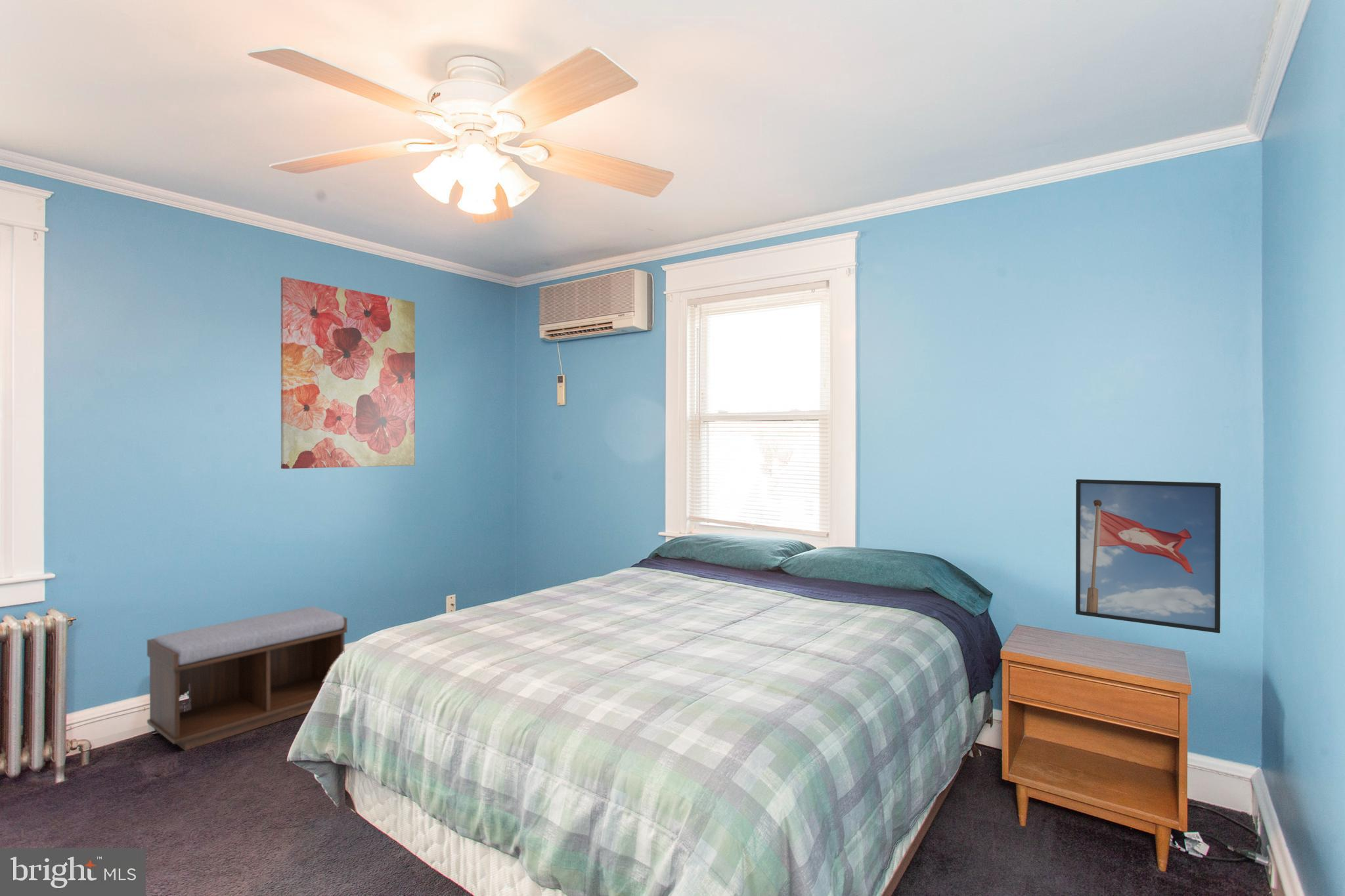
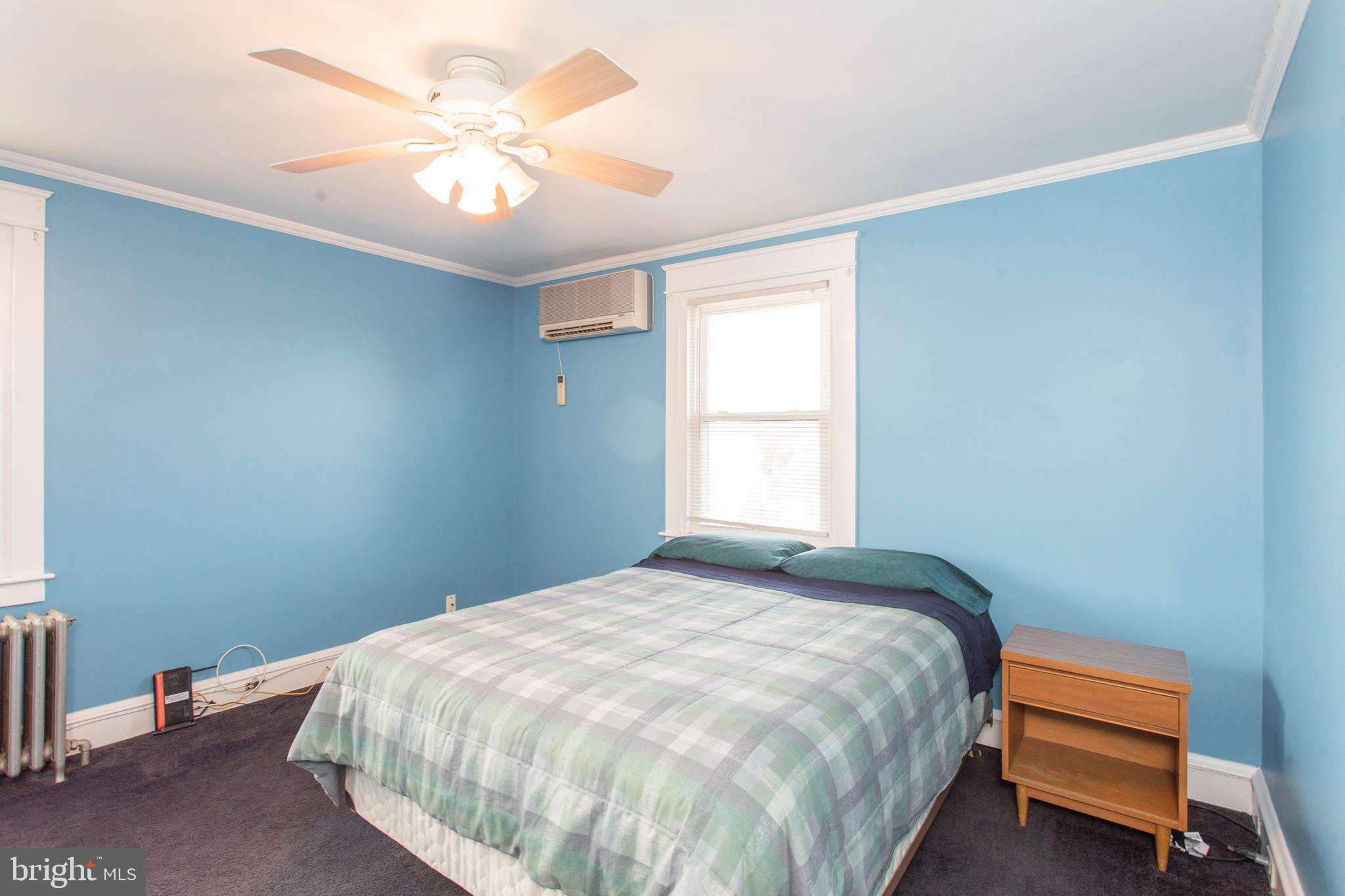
- wall art (353, 379)
- bench (254, 670)
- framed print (1144, 551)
